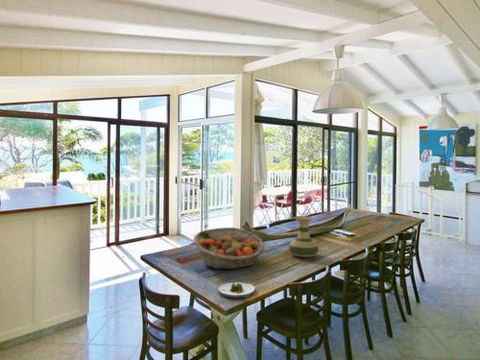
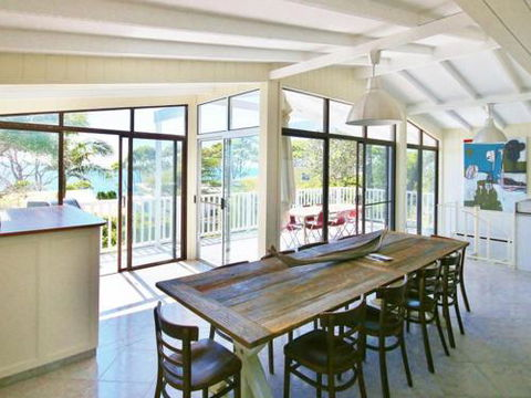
- salad plate (236, 287)
- fruit basket (229, 247)
- vase (303, 236)
